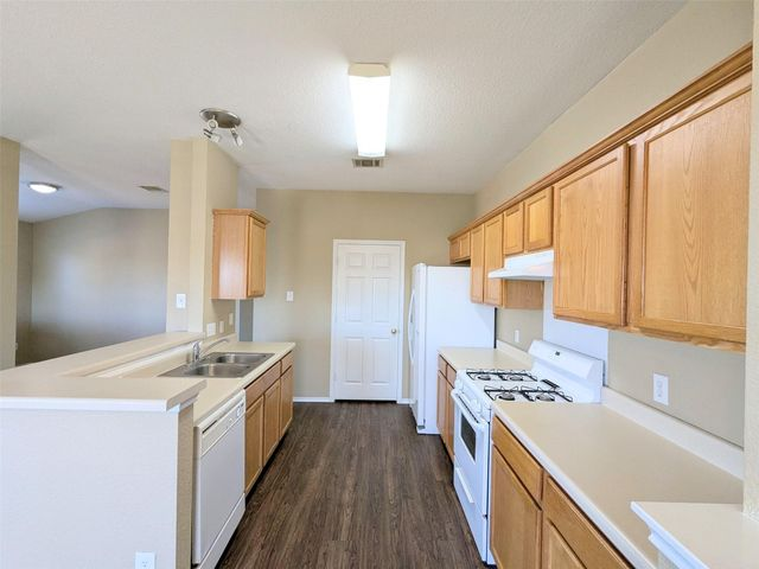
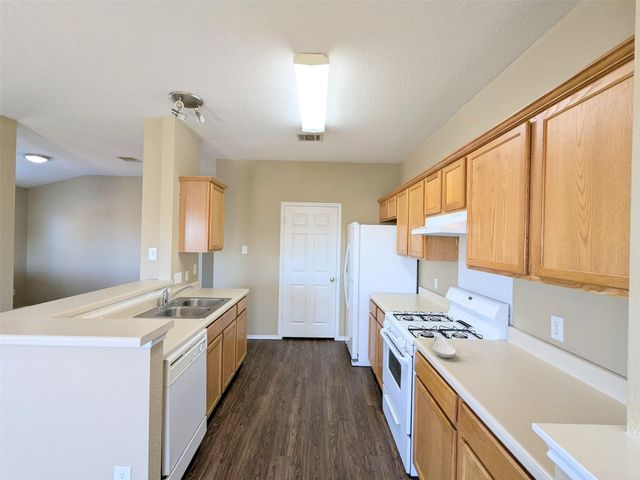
+ spoon rest (441, 345)
